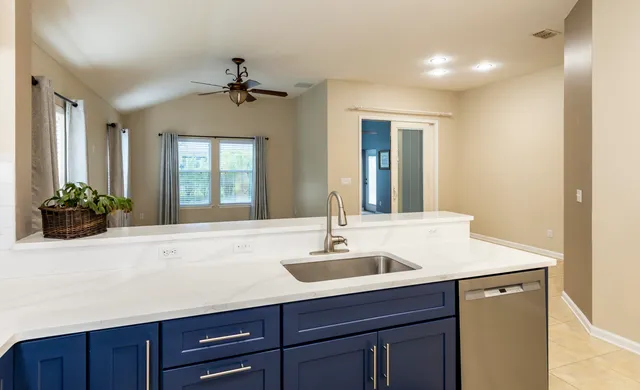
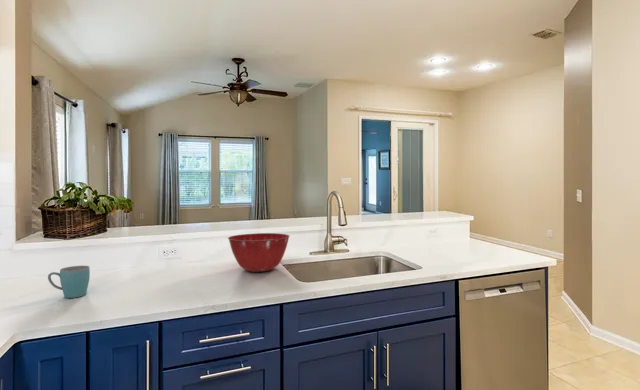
+ mug (69, 282)
+ mixing bowl (259, 252)
